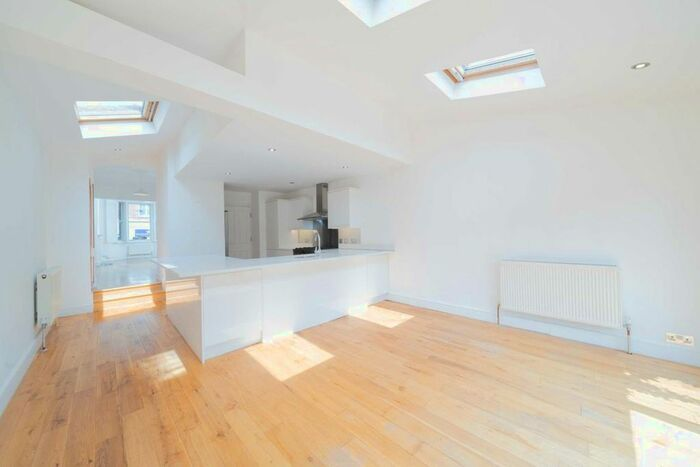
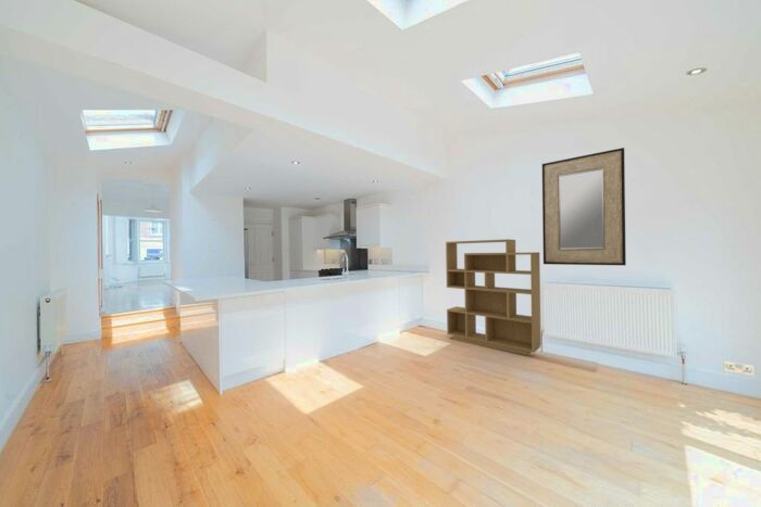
+ shelving unit (489, 292)
+ home mirror (581, 211)
